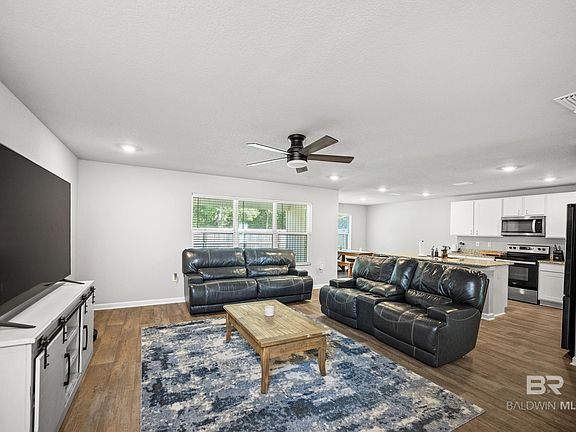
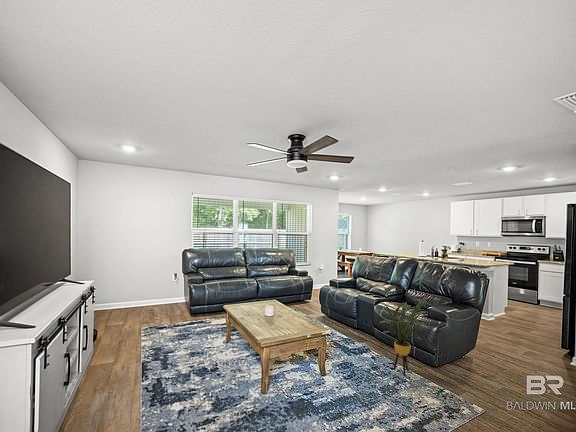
+ house plant (407, 336)
